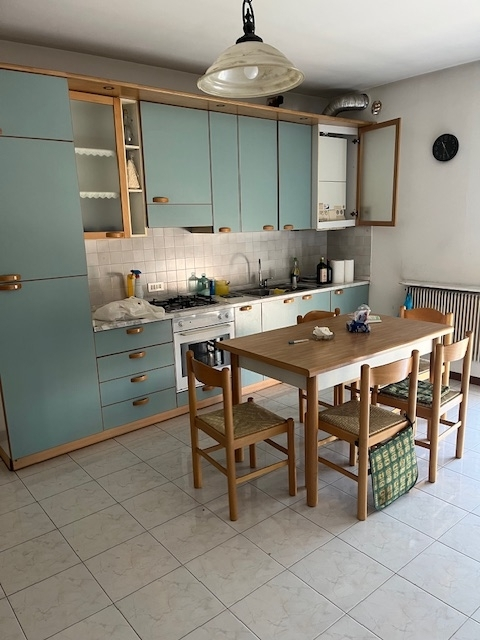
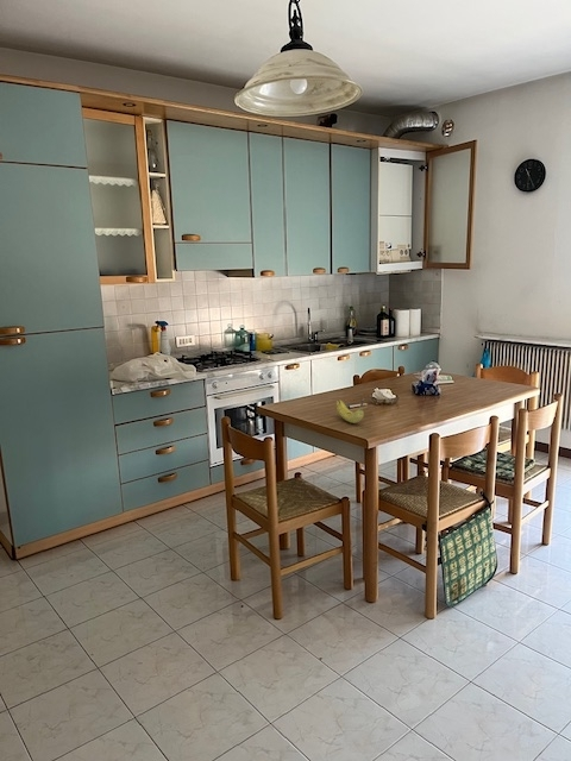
+ fruit (347, 409)
